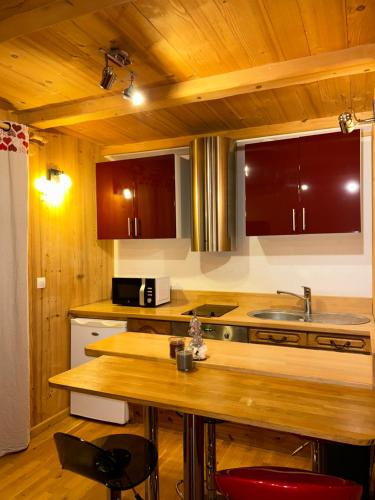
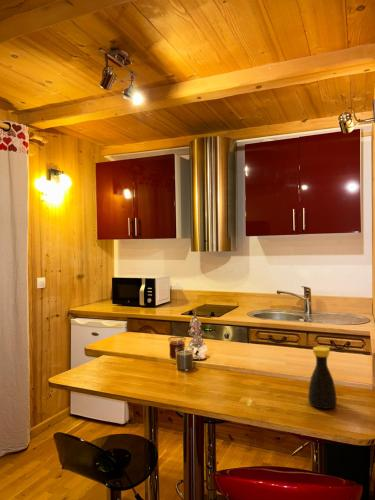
+ bottle (321, 376)
